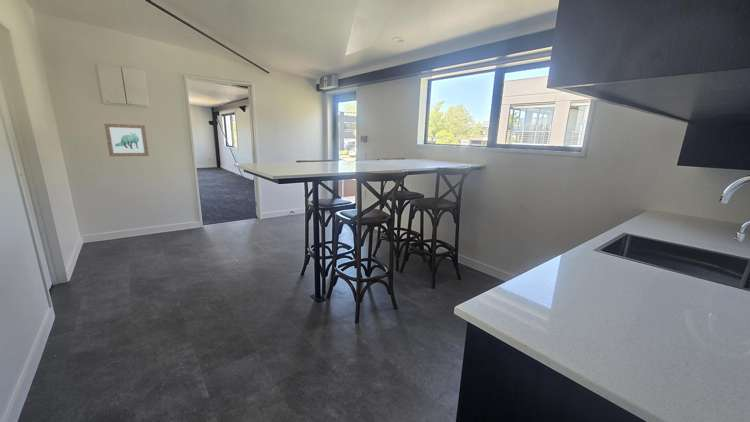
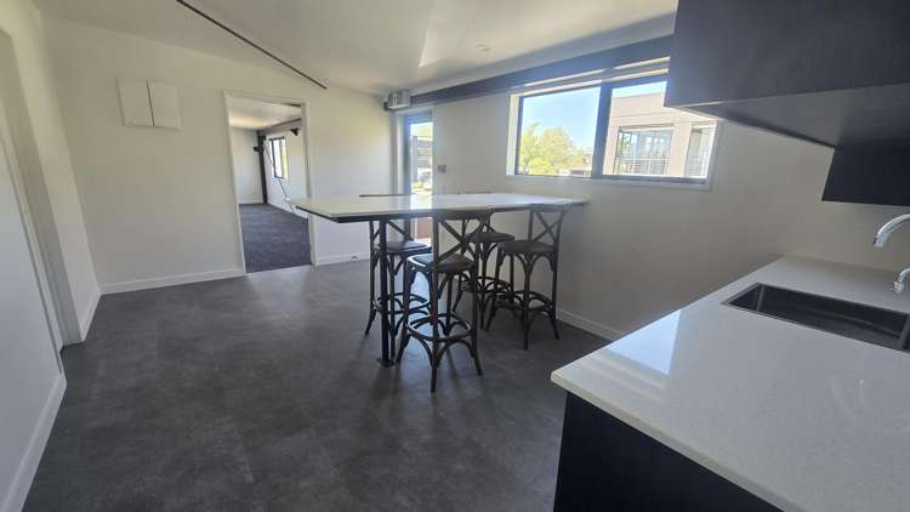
- wall art (127, 140)
